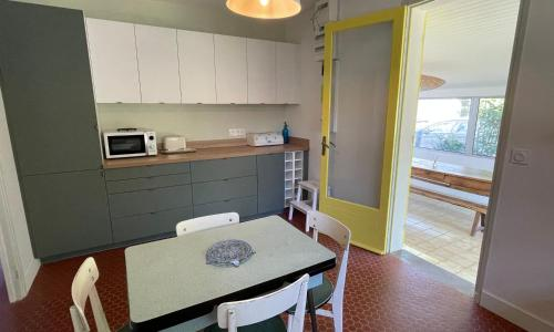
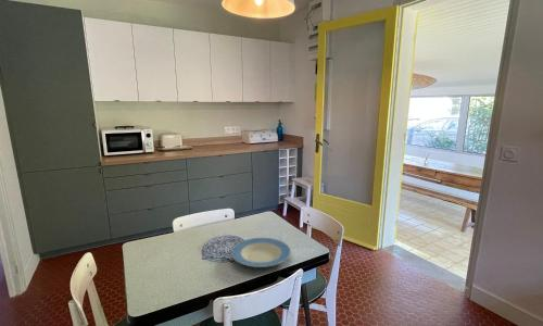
+ plate (261, 253)
